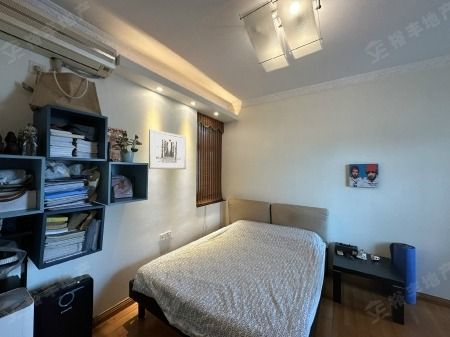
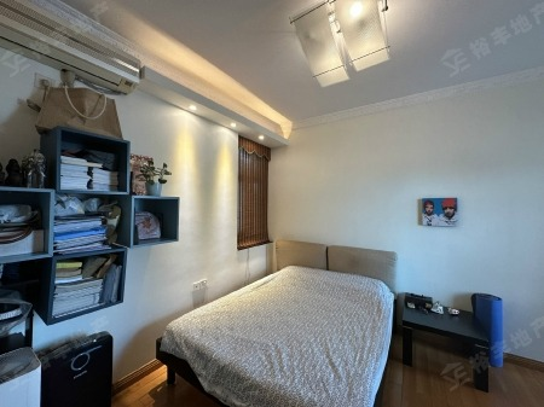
- wall art (169, 151)
